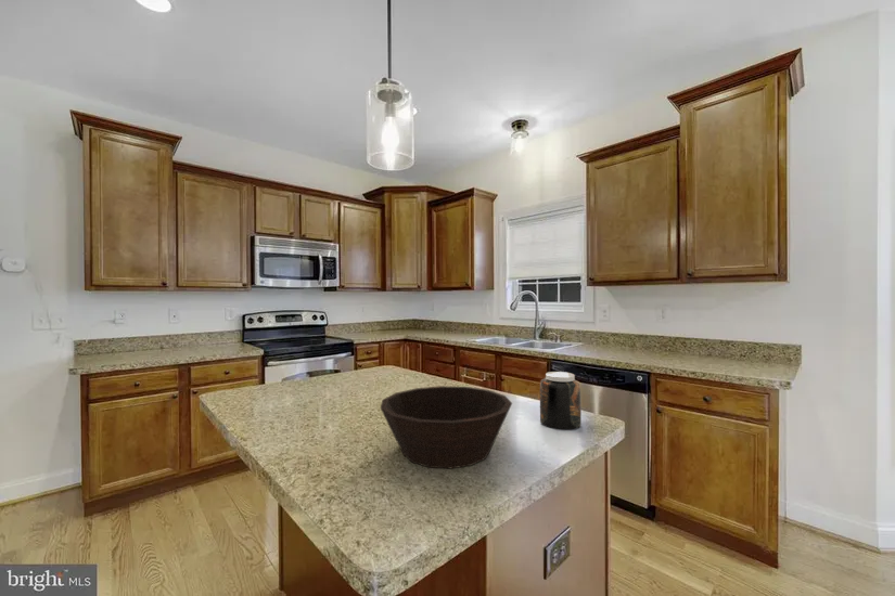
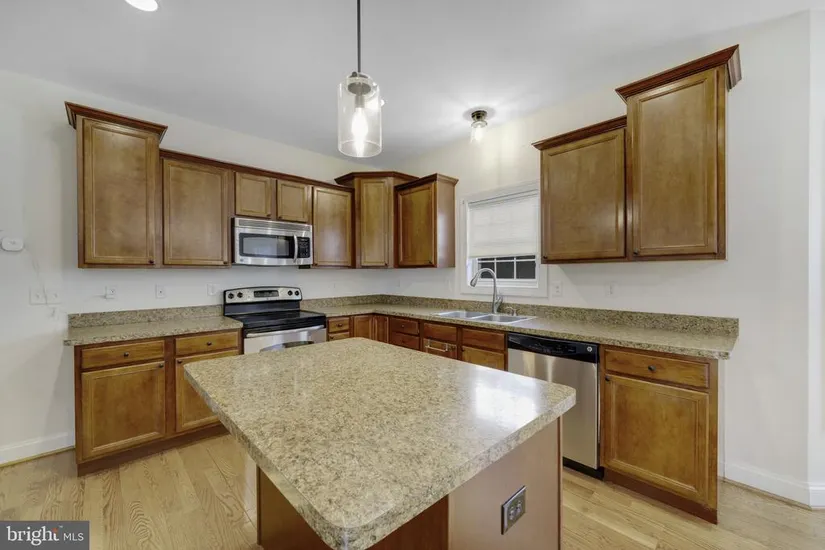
- bowl (446, 425)
- jar (560, 399)
